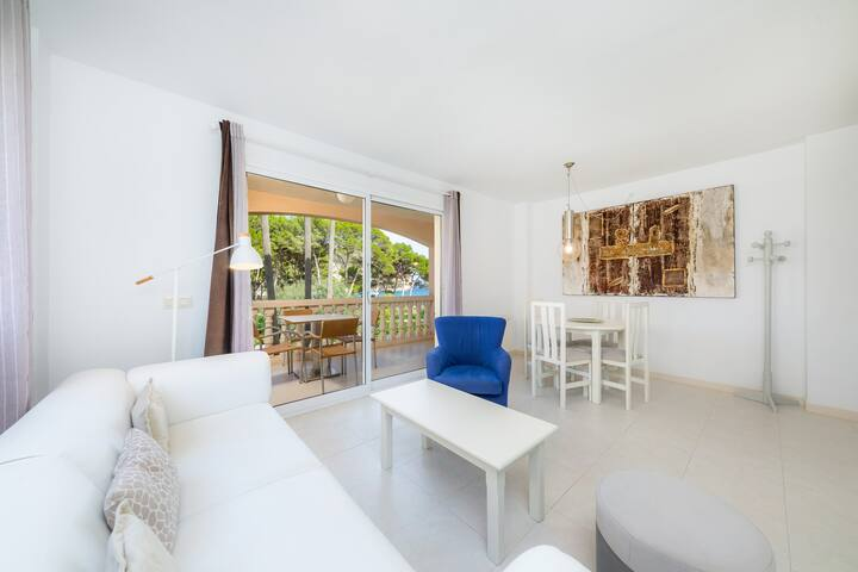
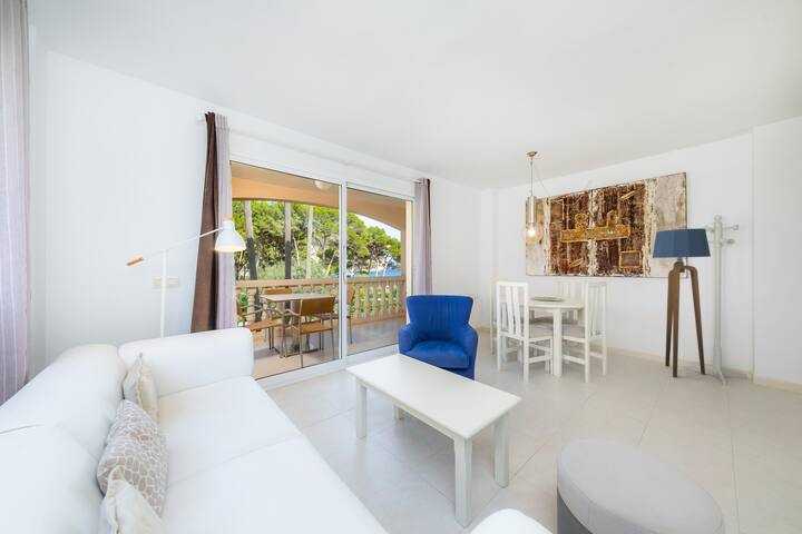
+ floor lamp (678, 301)
